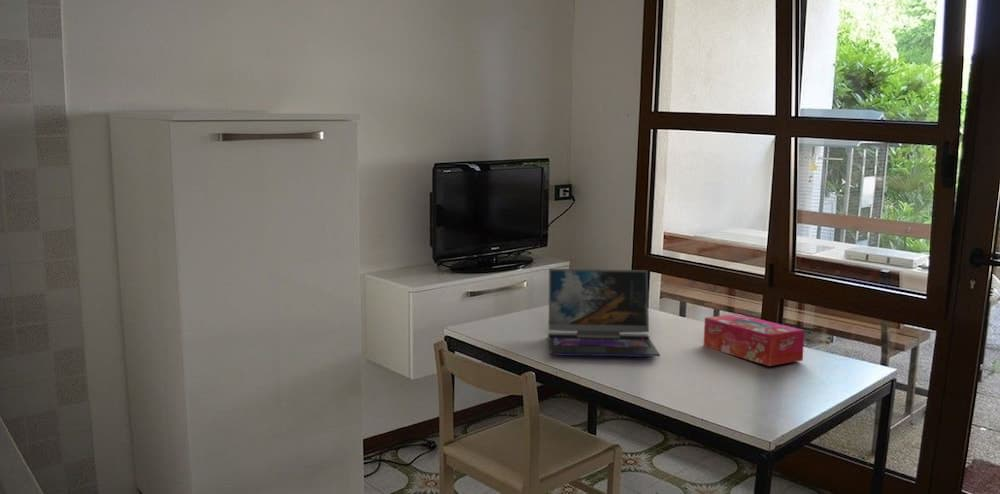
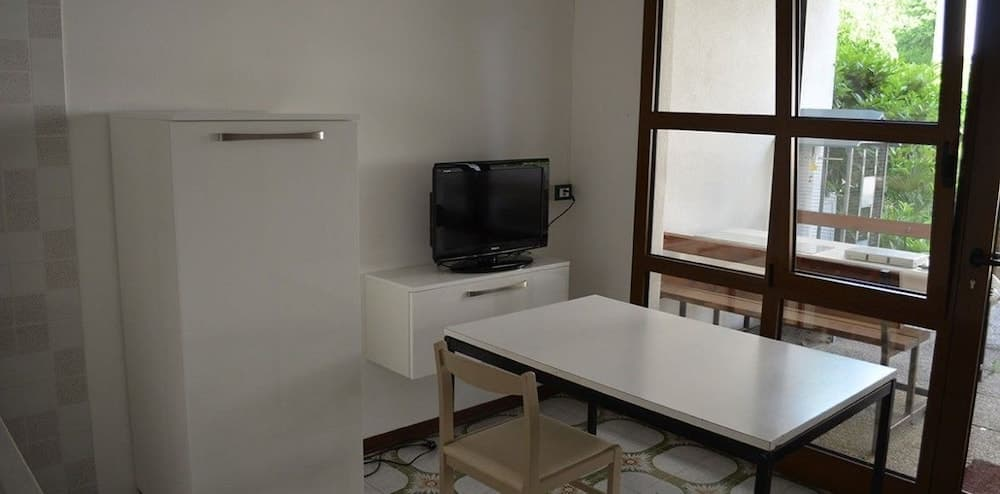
- tissue box (752, 338)
- laptop (601, 311)
